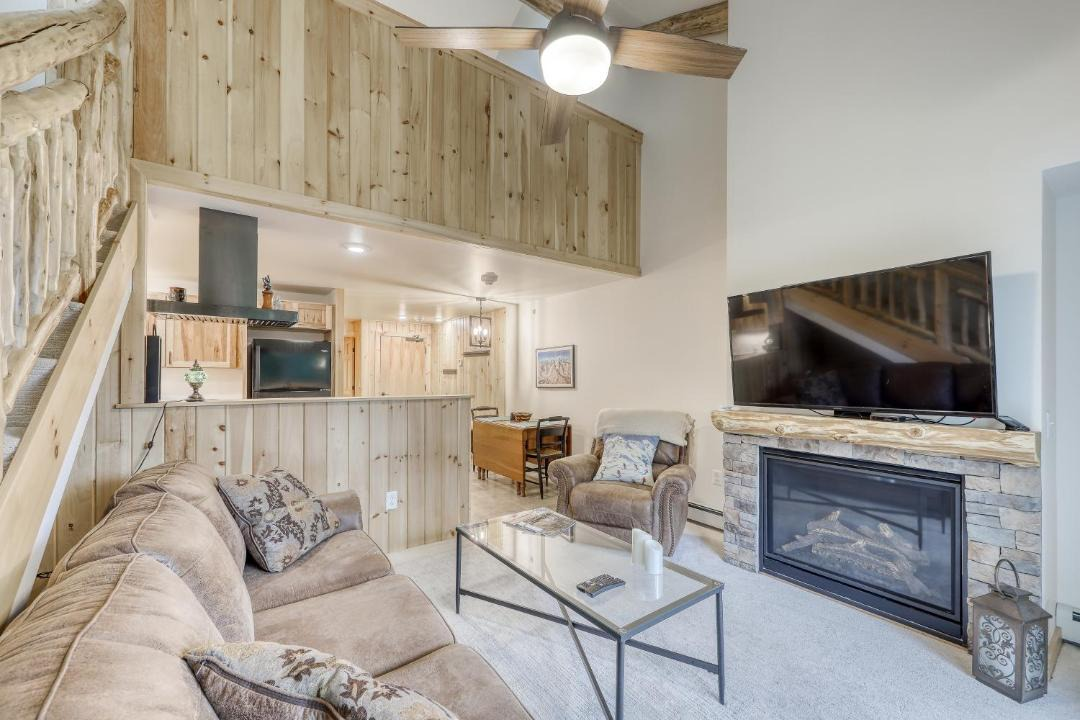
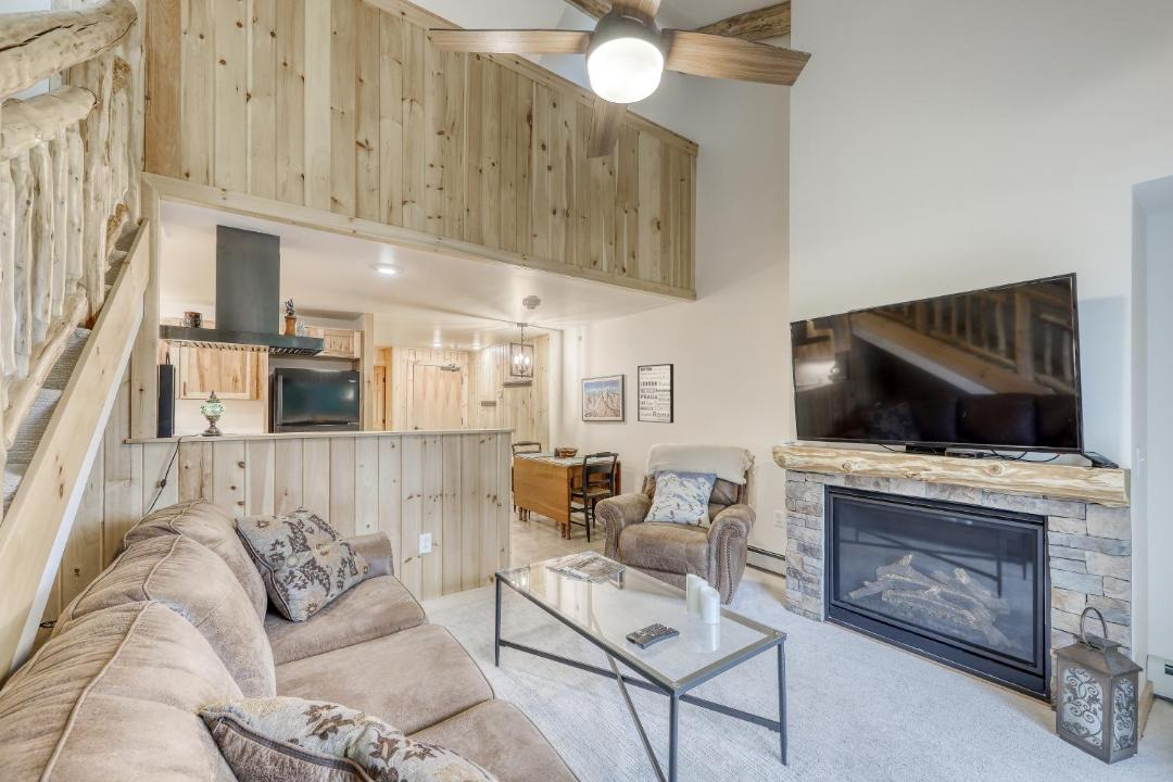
+ wall art (655, 393)
